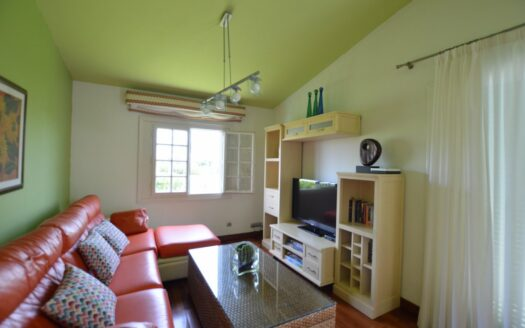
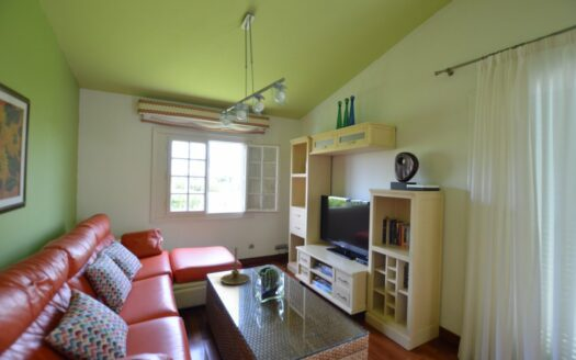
+ candle holder (235, 263)
